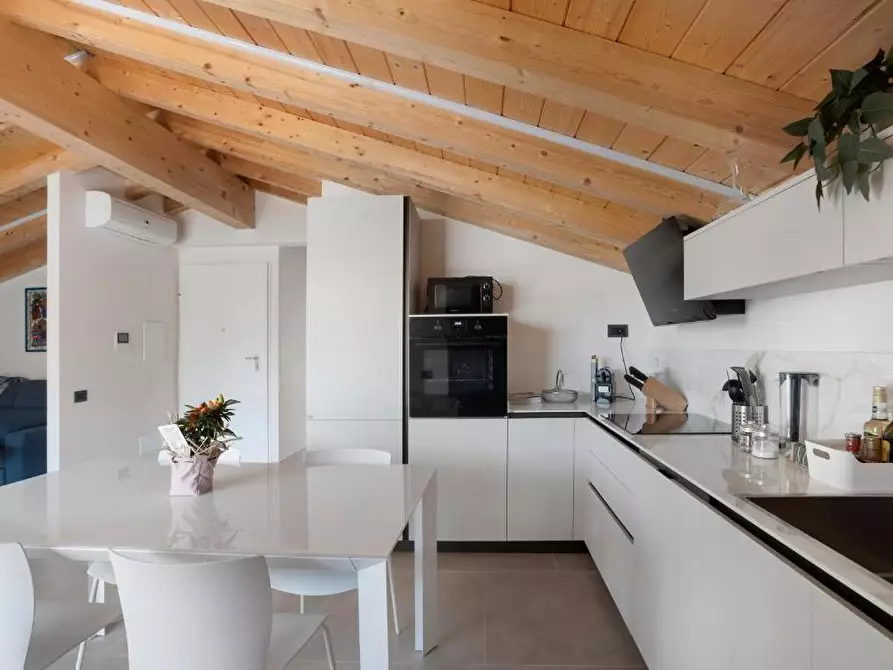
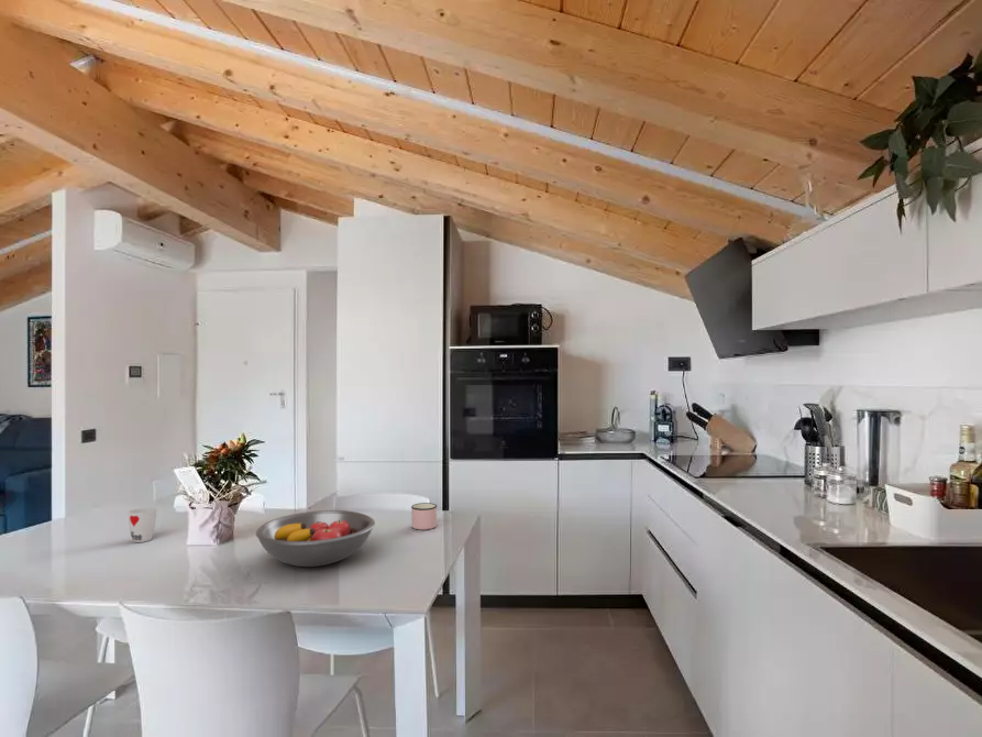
+ mug (426, 515)
+ cup (142, 525)
+ fruit bowl (317, 537)
